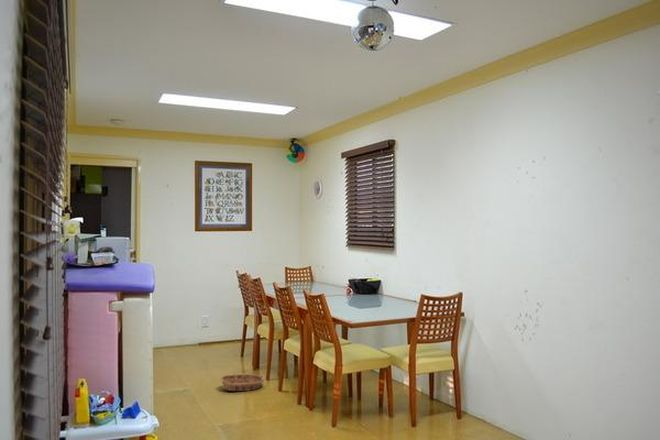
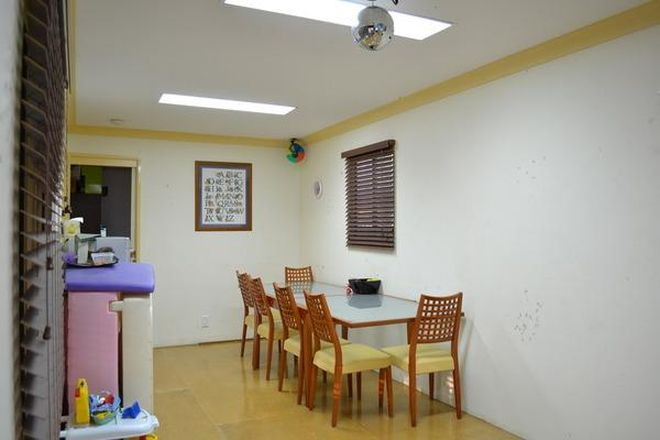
- basket (242, 380)
